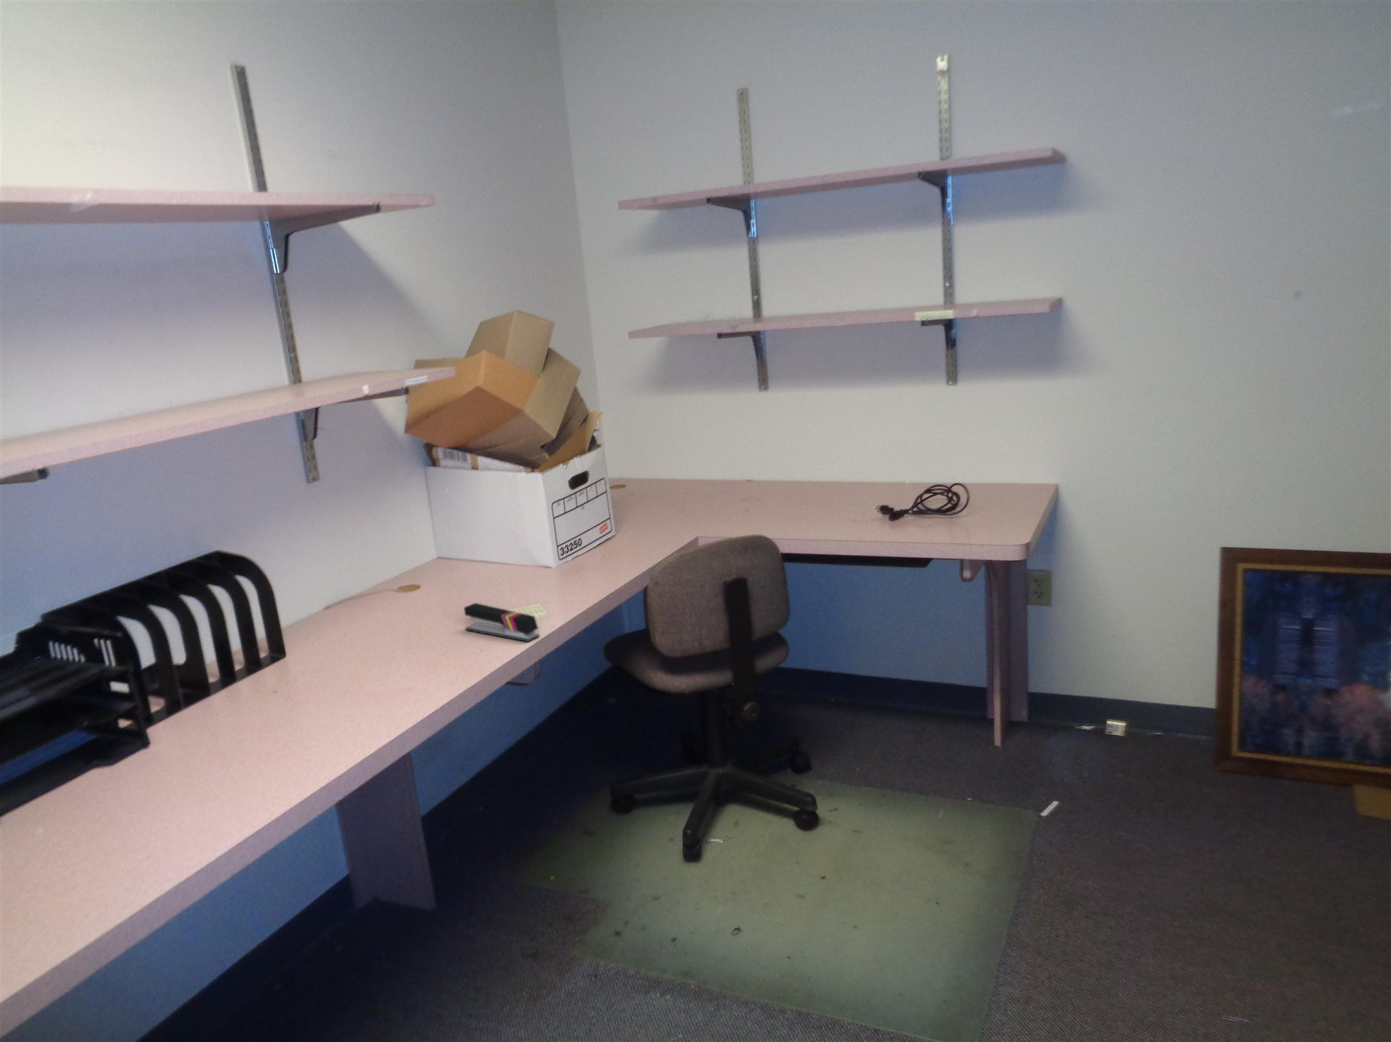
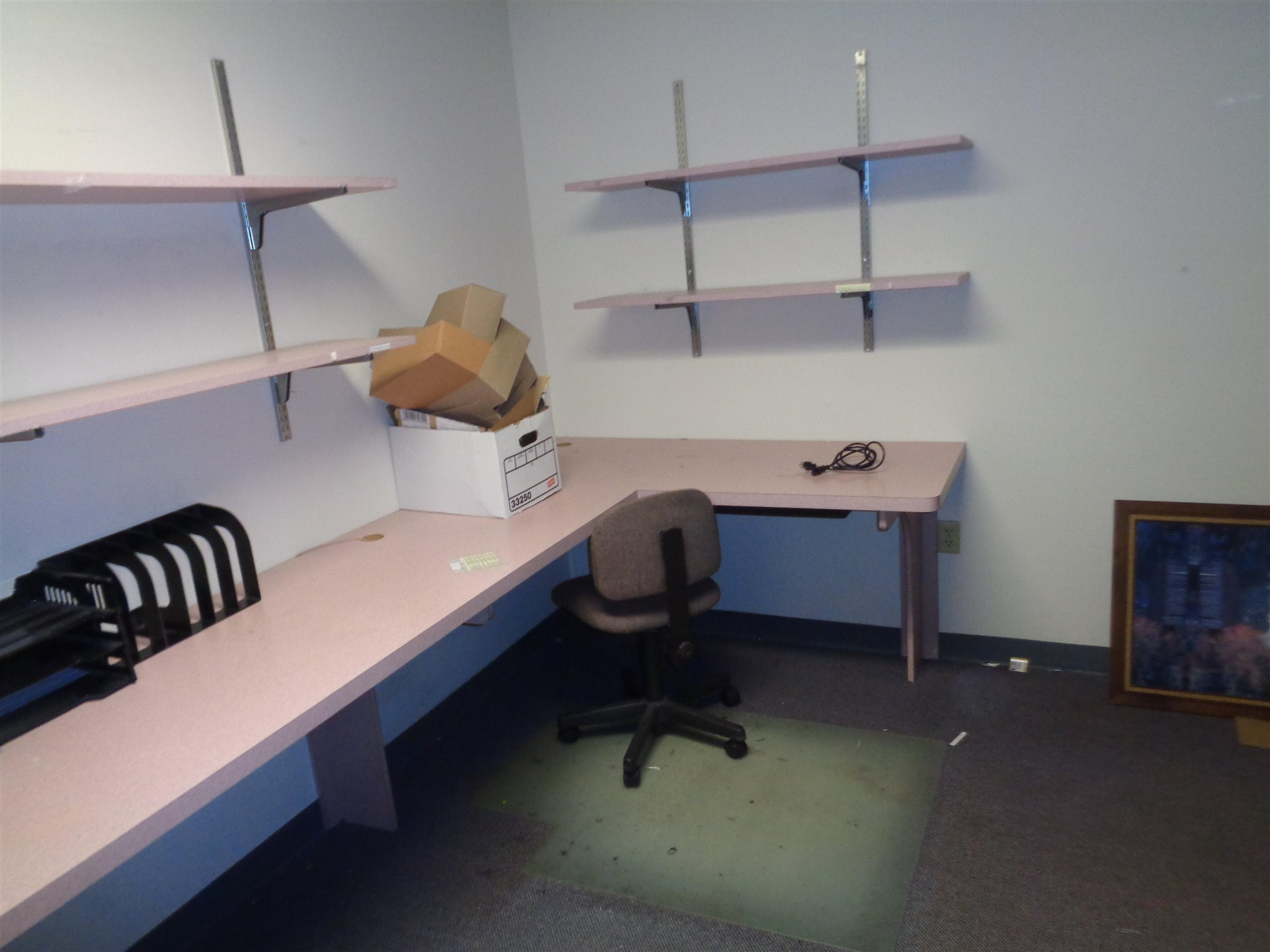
- stapler (499, 622)
